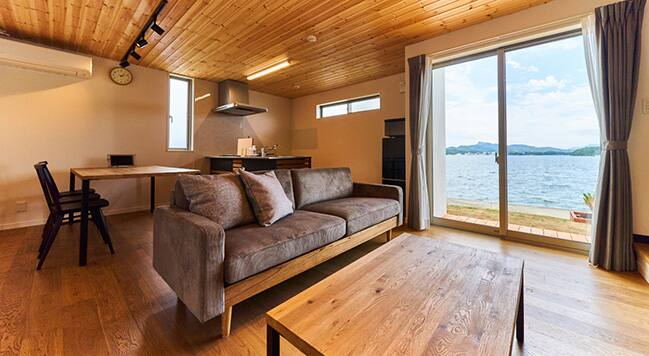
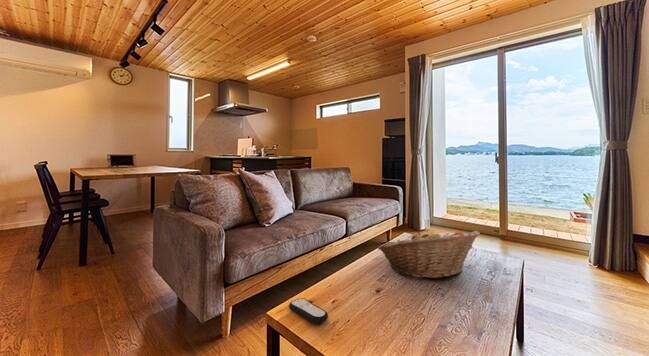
+ fruit basket (428, 248)
+ remote control (308, 309)
